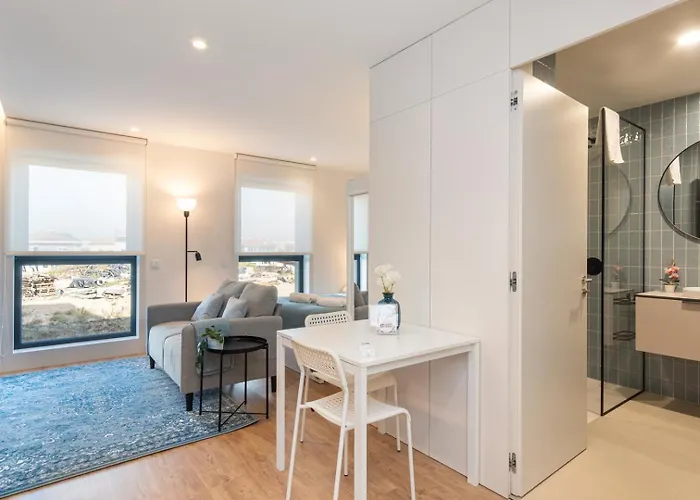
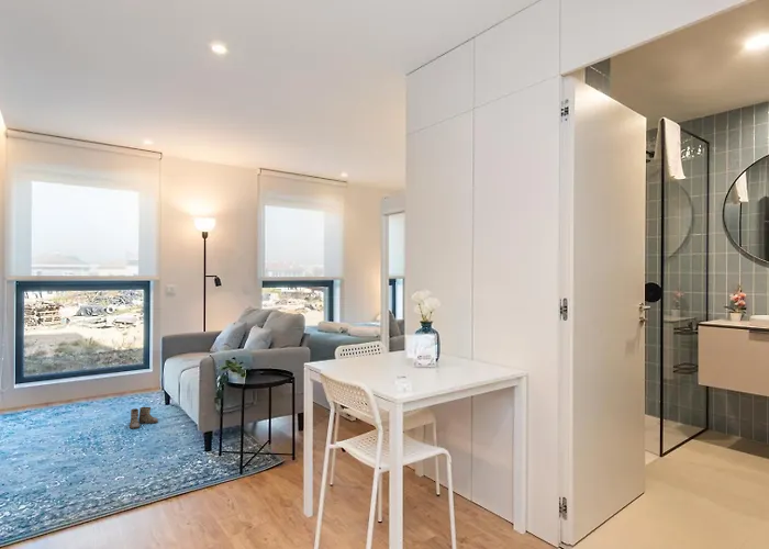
+ boots (141, 416)
